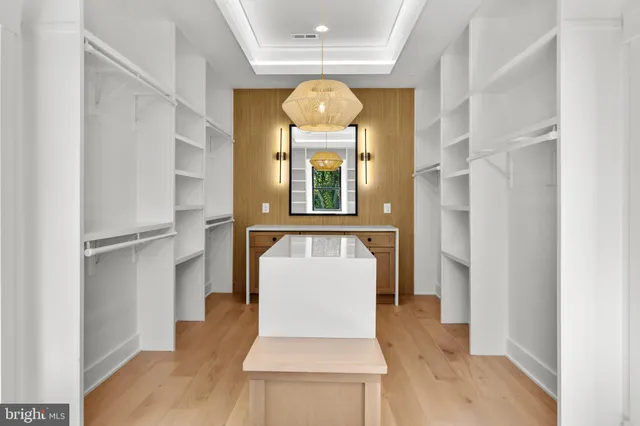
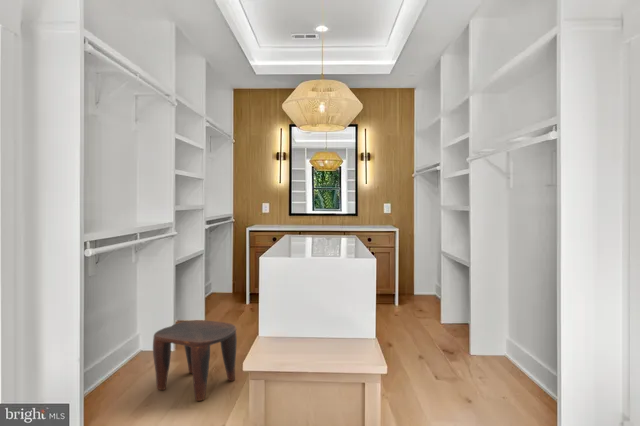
+ stool (196, 357)
